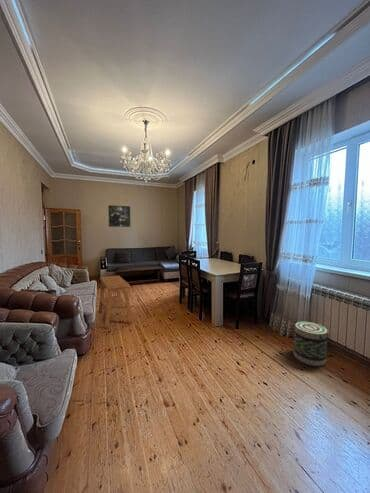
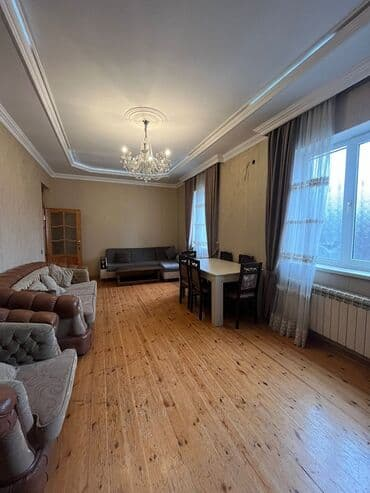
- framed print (119, 216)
- basket (310, 341)
- side table (114, 299)
